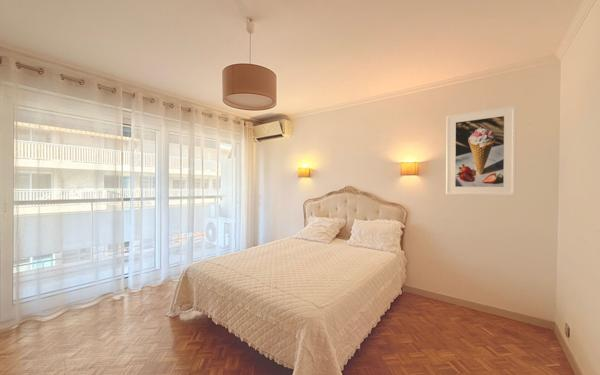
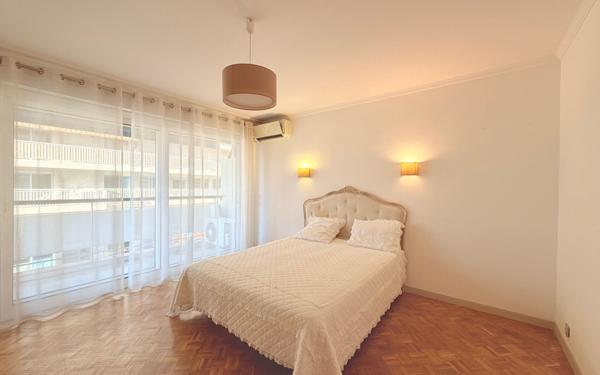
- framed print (478, 153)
